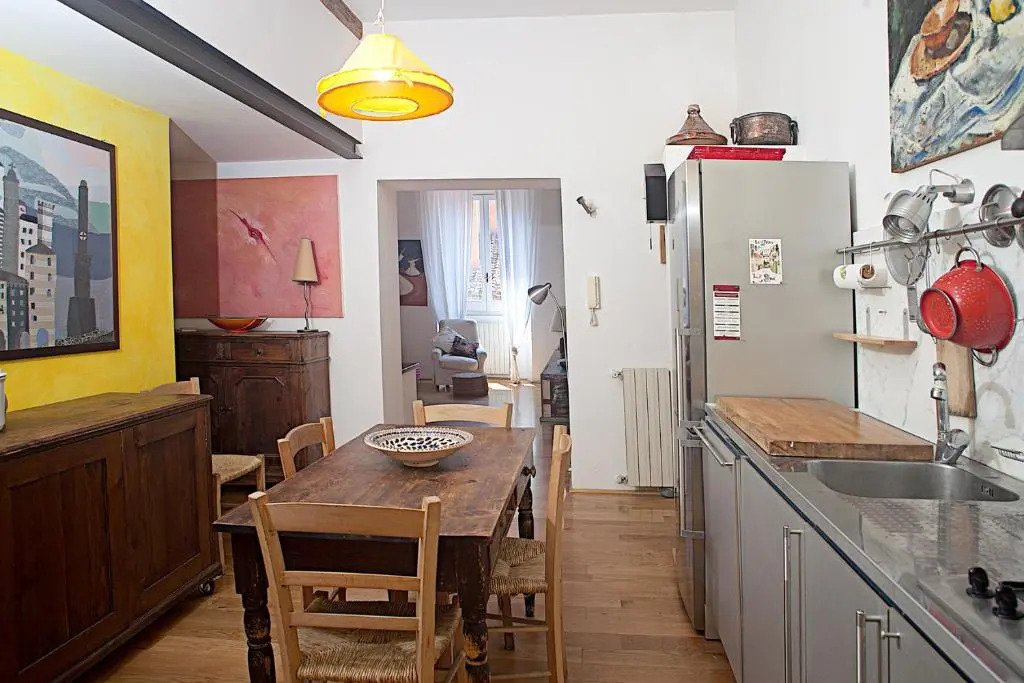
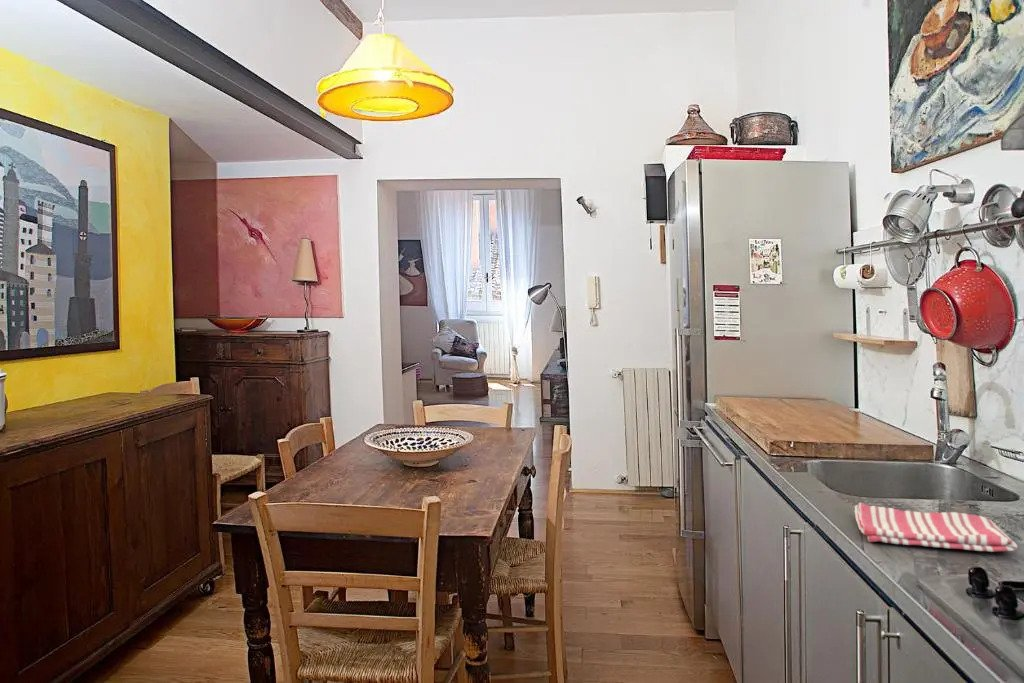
+ dish towel (929, 526)
